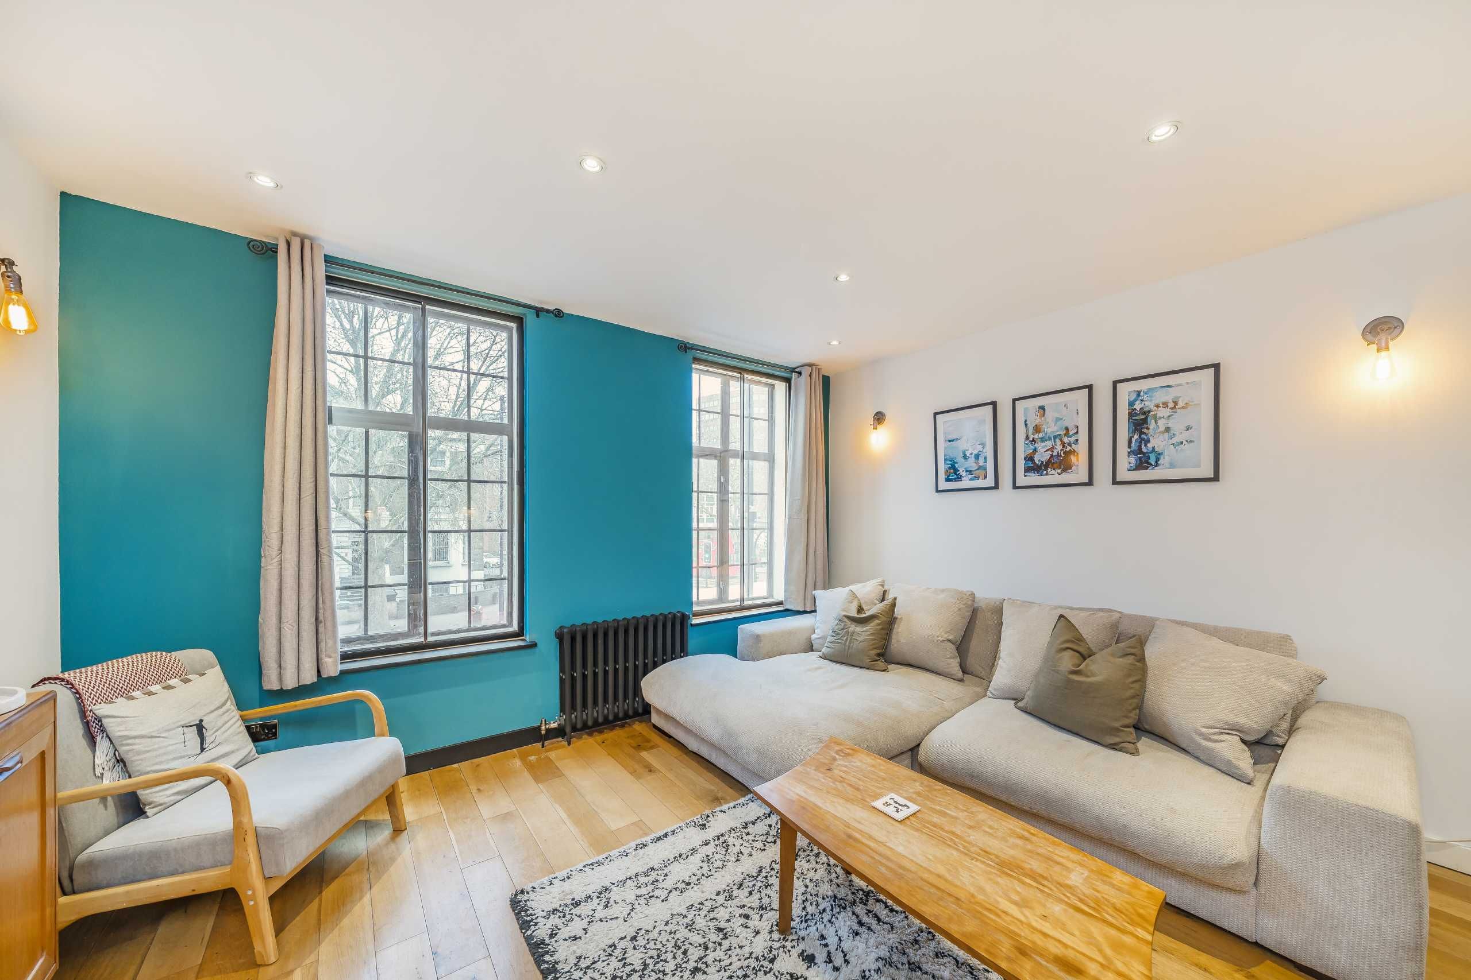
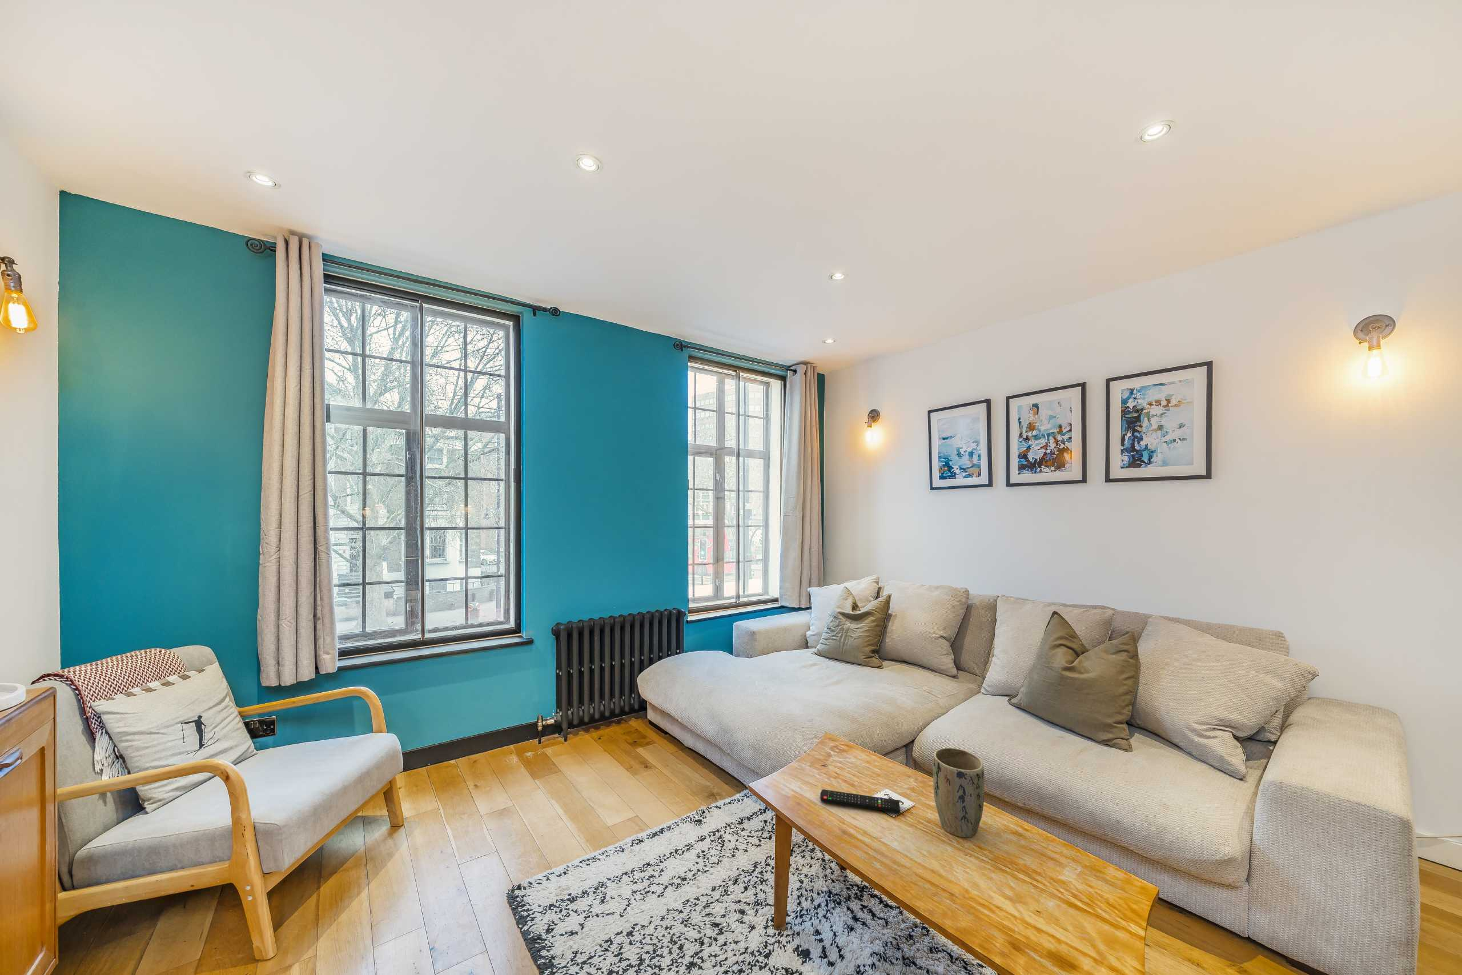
+ plant pot (957, 792)
+ remote control (859, 801)
